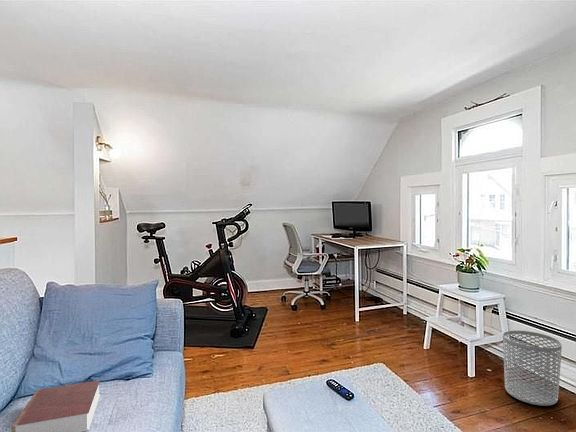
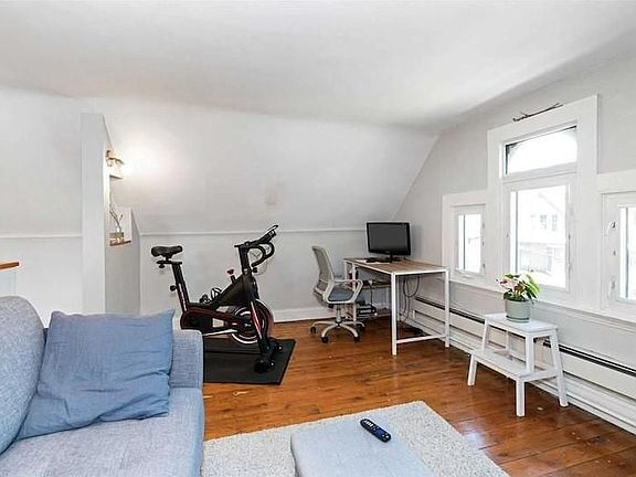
- book (61, 408)
- waste bin (530, 366)
